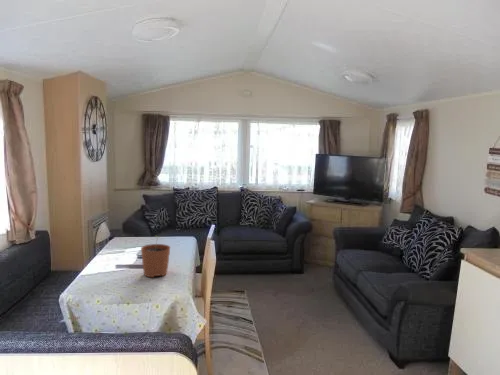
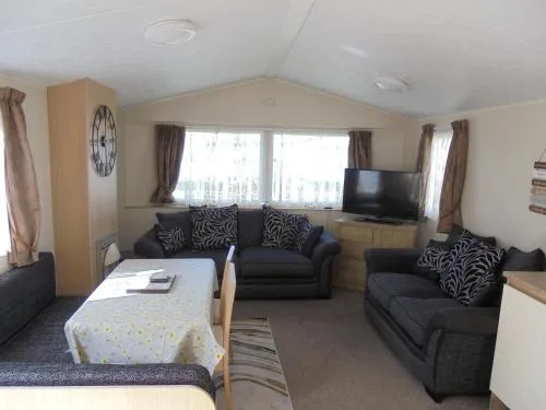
- plant pot (155, 254)
